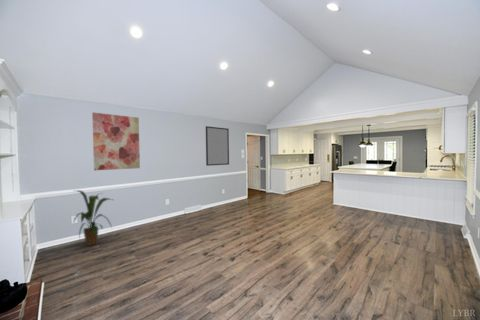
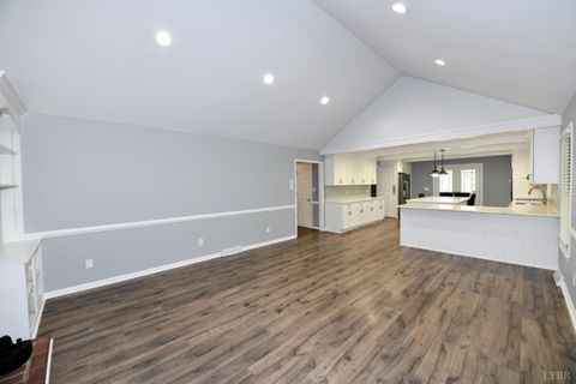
- house plant (97, 215)
- wall art (117, 142)
- home mirror (217, 146)
